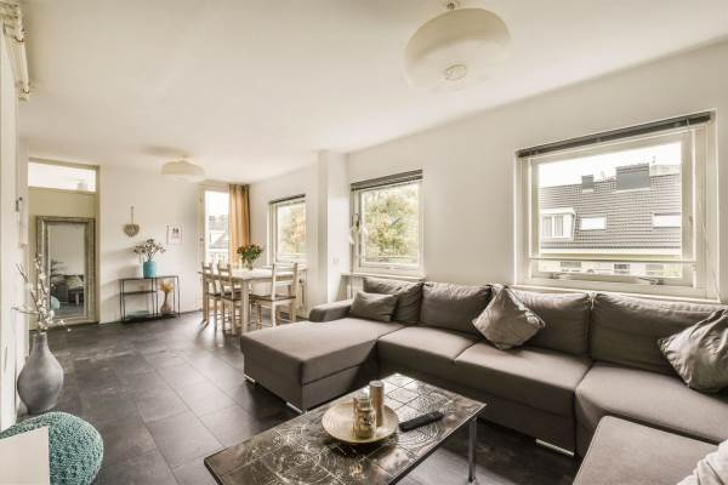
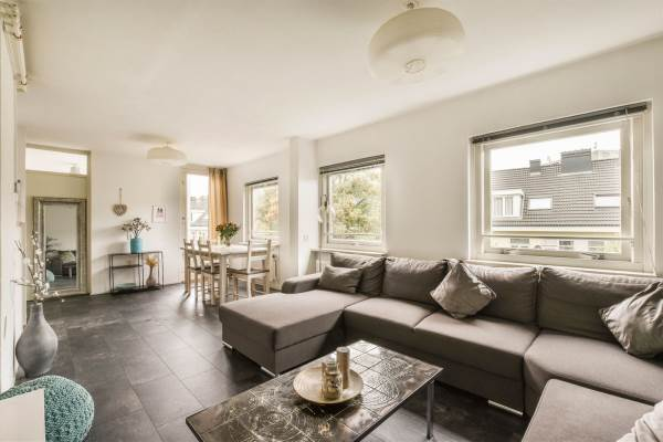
- remote control (421, 421)
